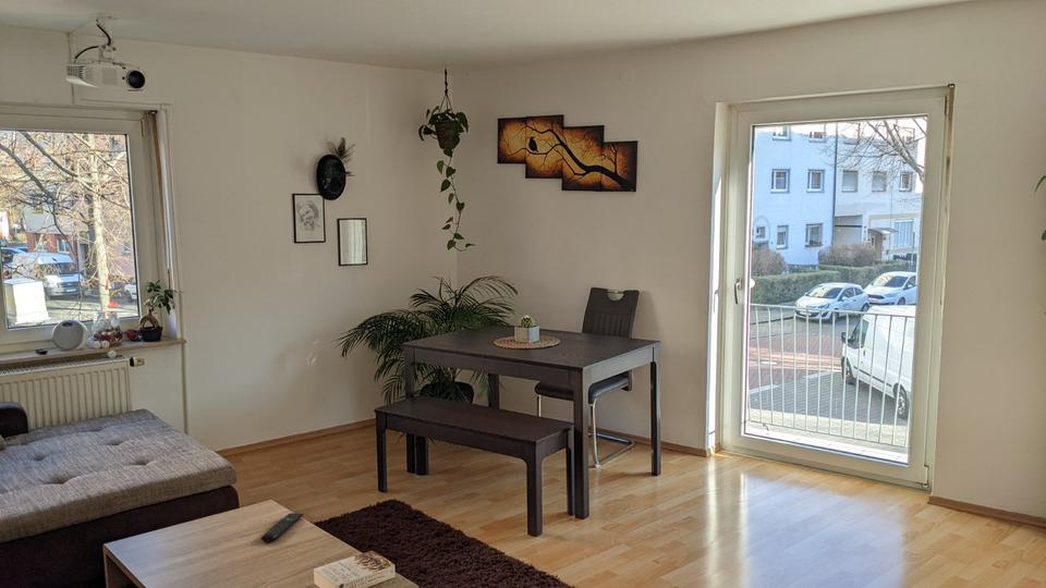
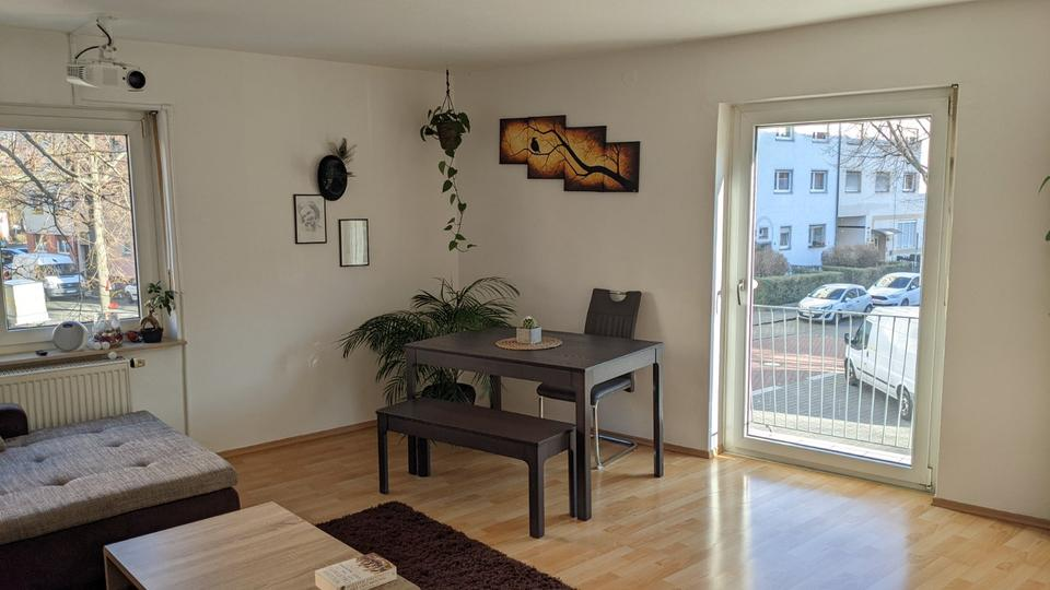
- remote control (282, 527)
